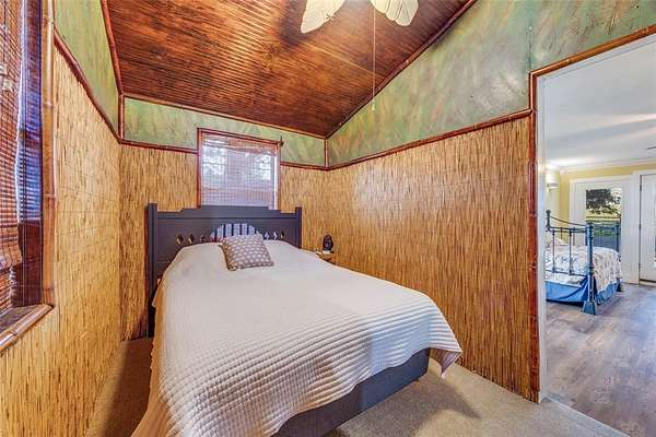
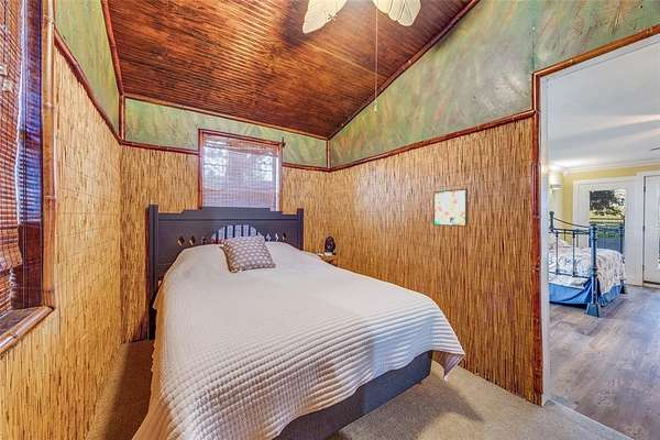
+ wall art (449, 208)
